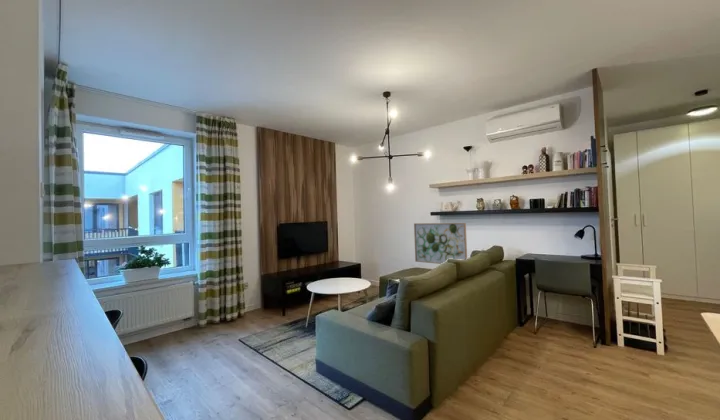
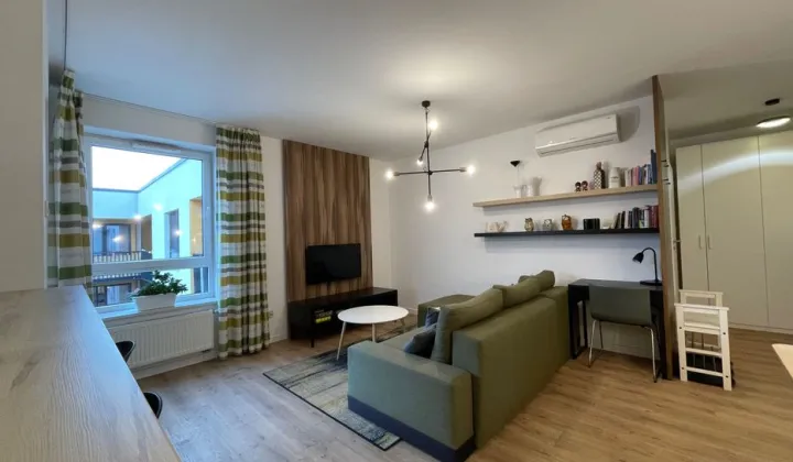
- wall art (438, 243)
